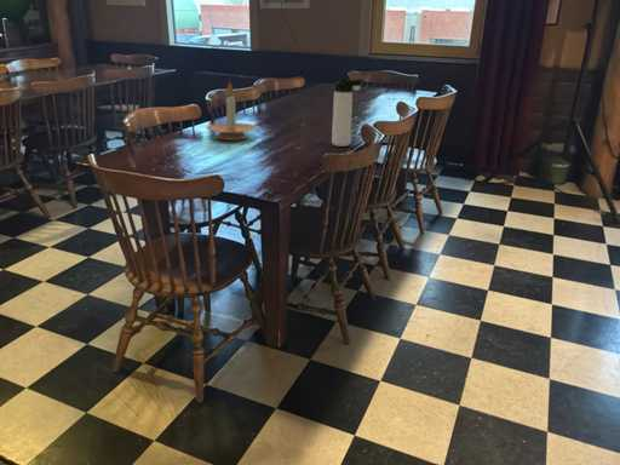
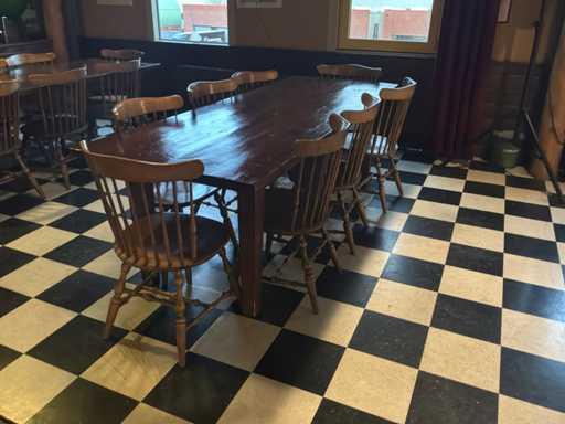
- thermos bottle (346, 111)
- candle holder (230, 109)
